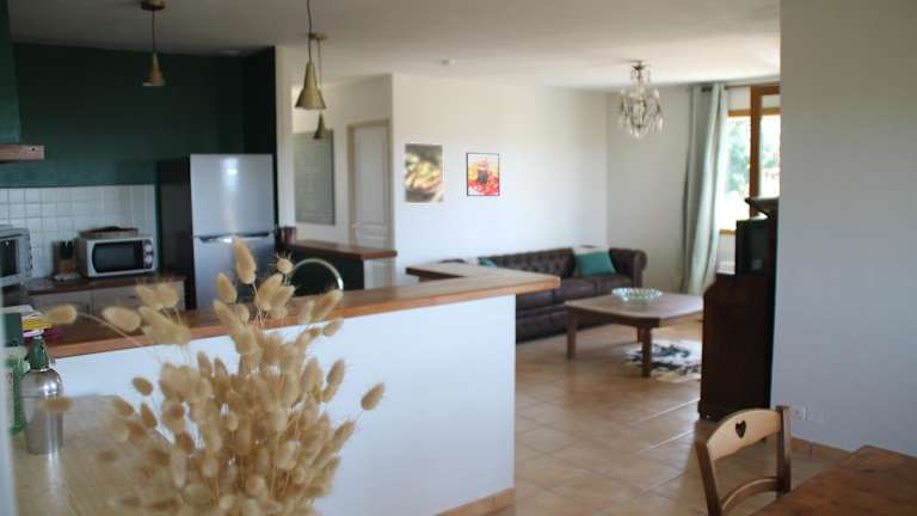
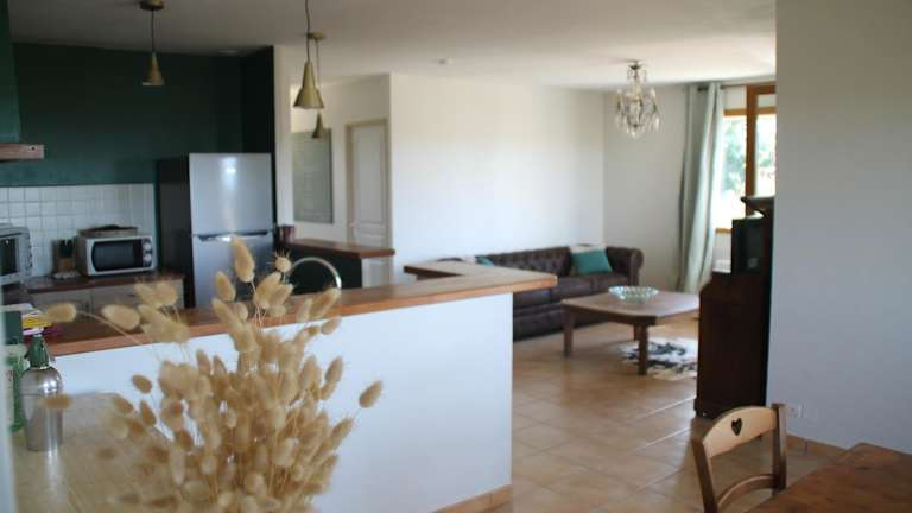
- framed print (423, 173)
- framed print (482, 174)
